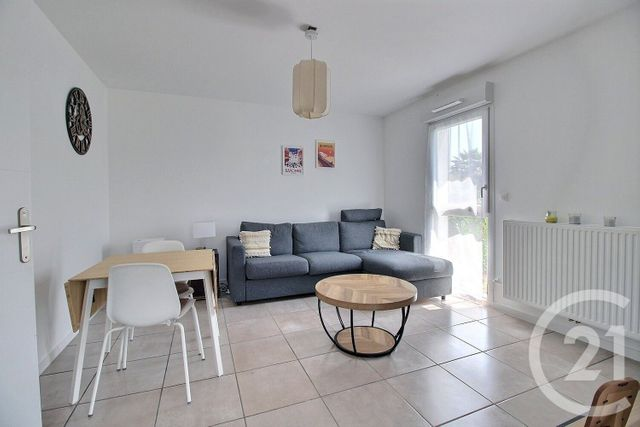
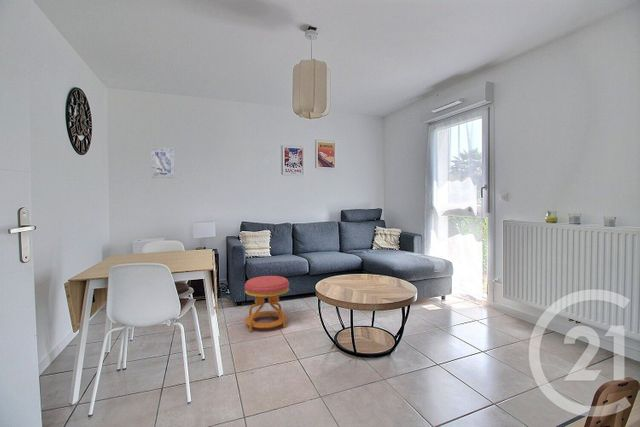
+ stool (264, 300)
+ wall art (163, 162)
